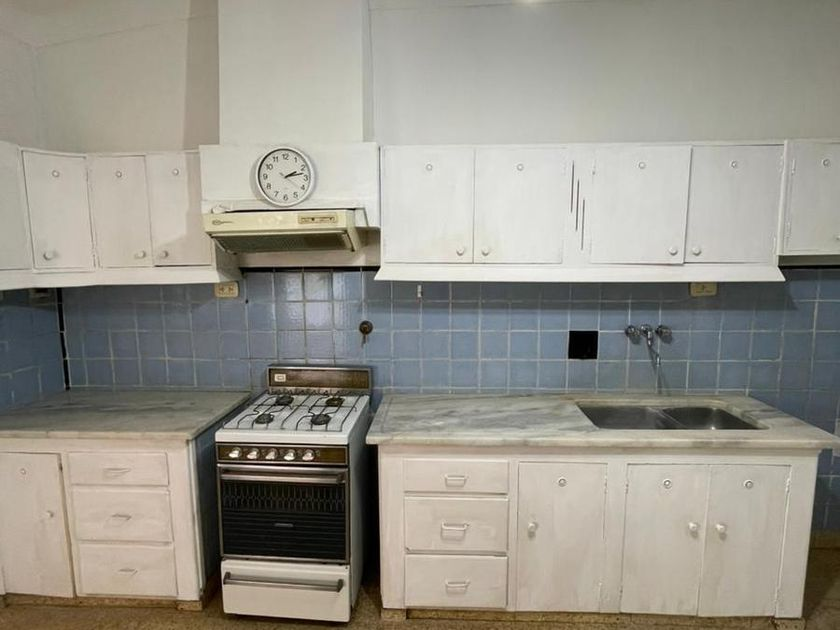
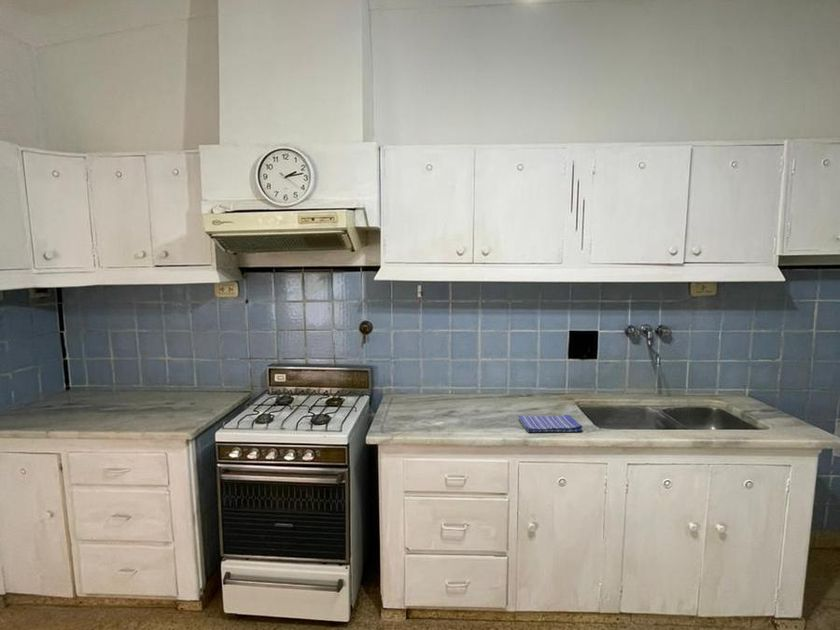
+ dish towel (549, 421)
